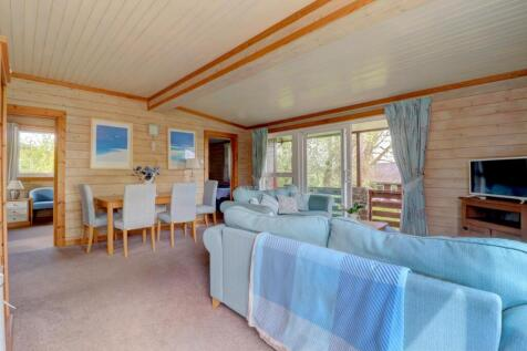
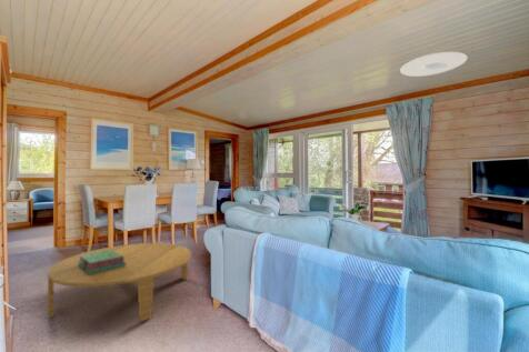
+ coffee table (127, 276)
+ stack of books (101, 260)
+ ceiling light (431, 62)
